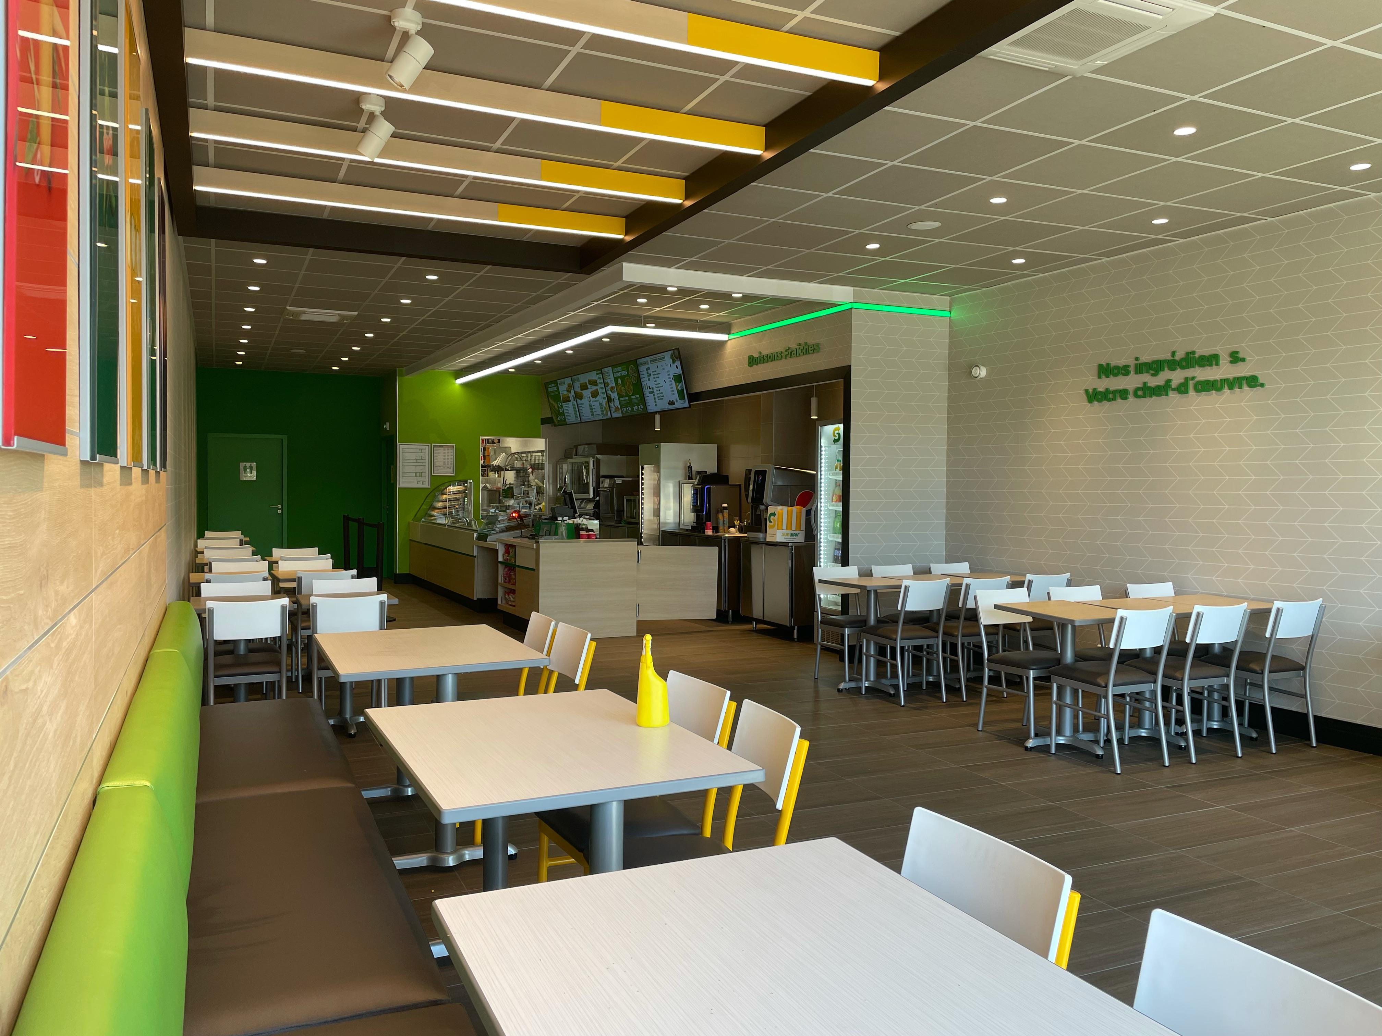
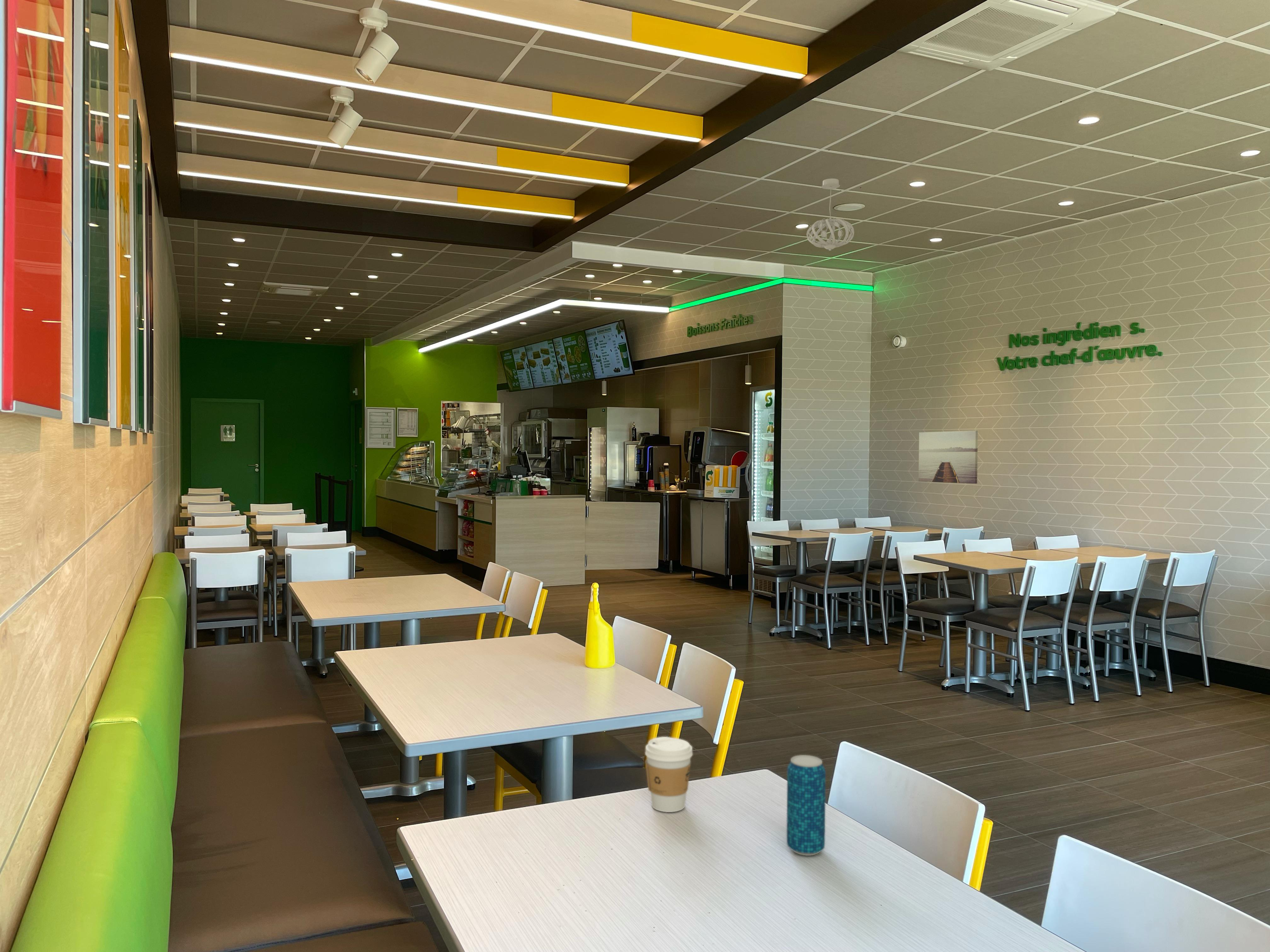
+ wall art (947, 457)
+ pendant light (830, 216)
+ coffee cup (669, 774)
+ beverage can (806, 805)
